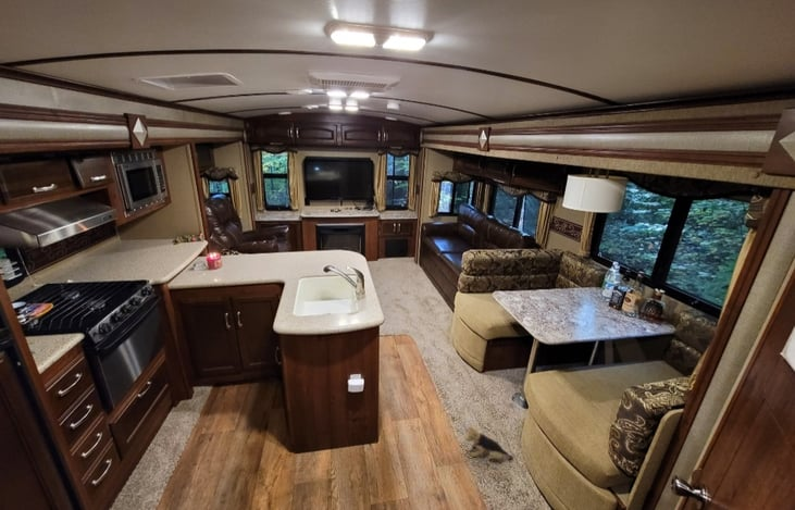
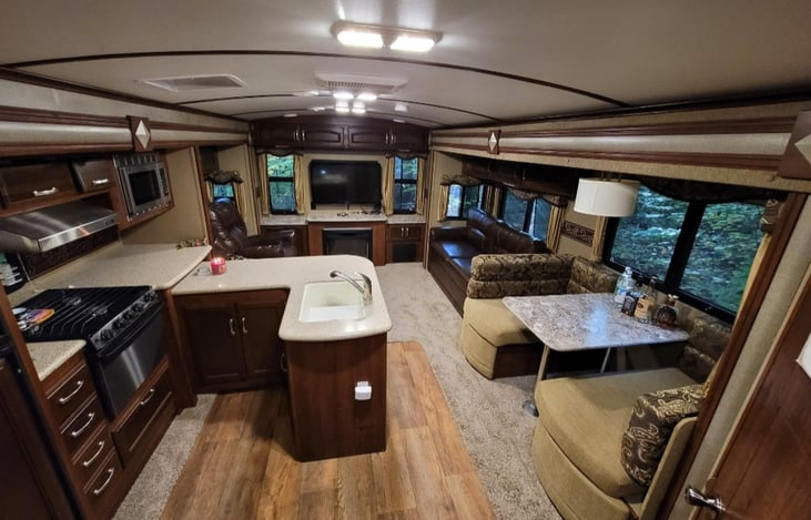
- plush toy (489, 441)
